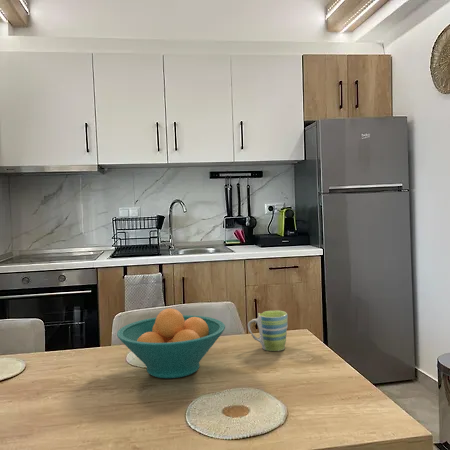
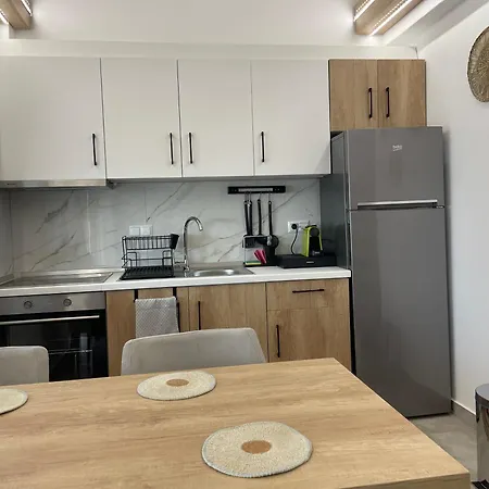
- fruit bowl (172, 339)
- mug (267, 330)
